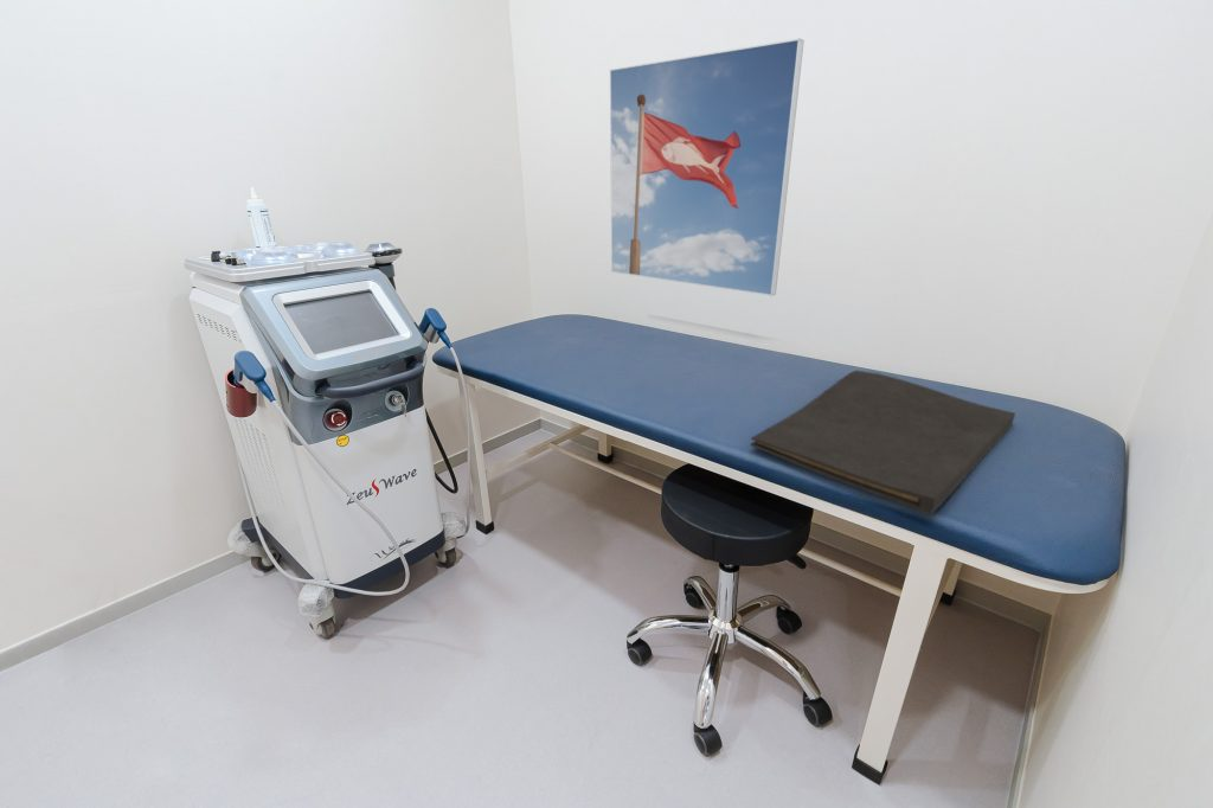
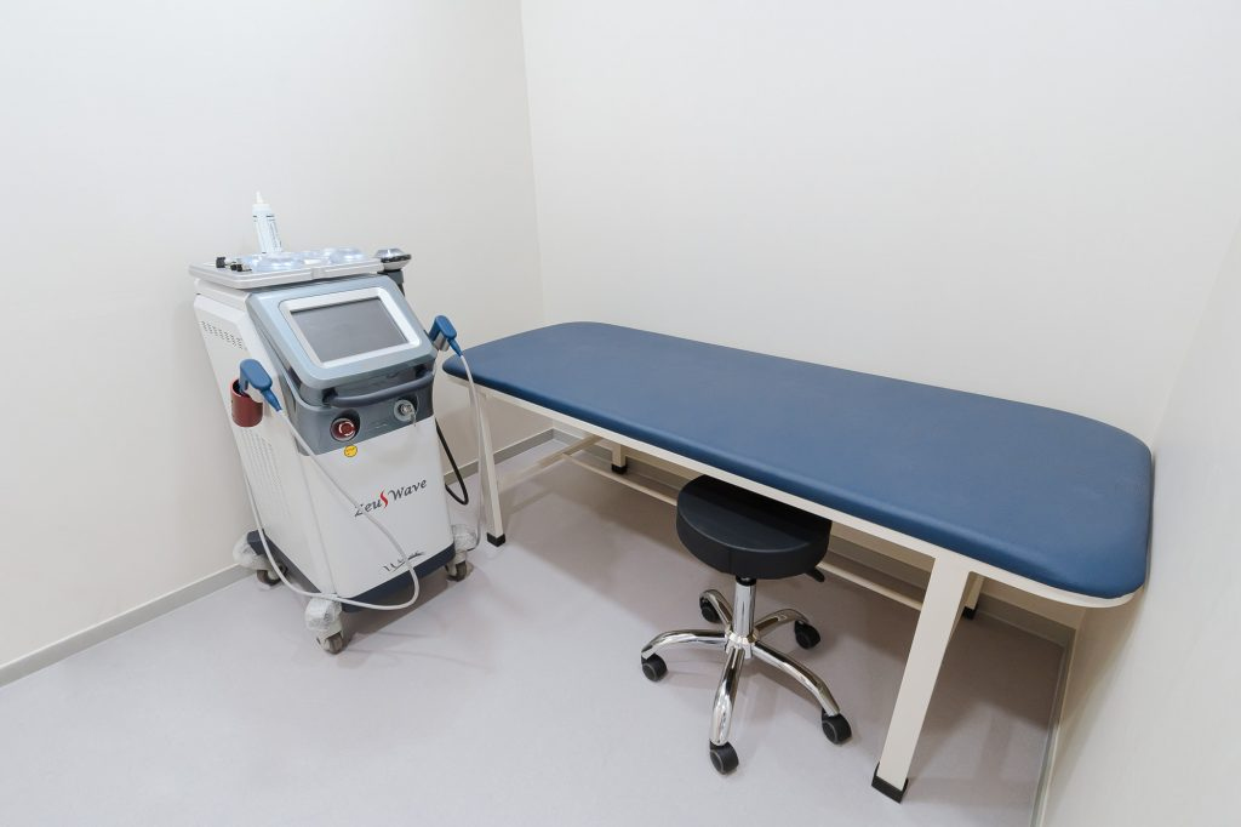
- hand towel (884, 425)
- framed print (689, 178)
